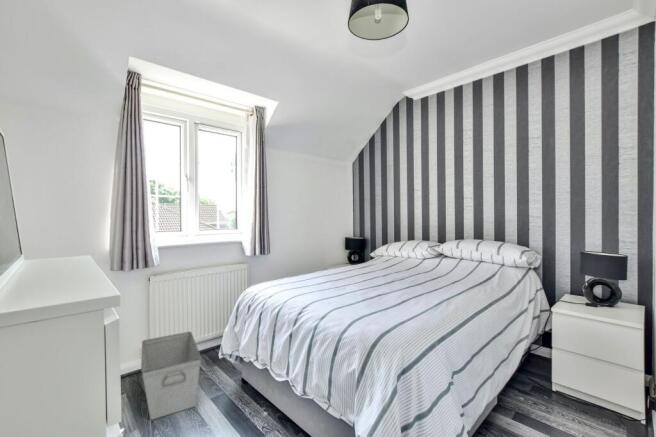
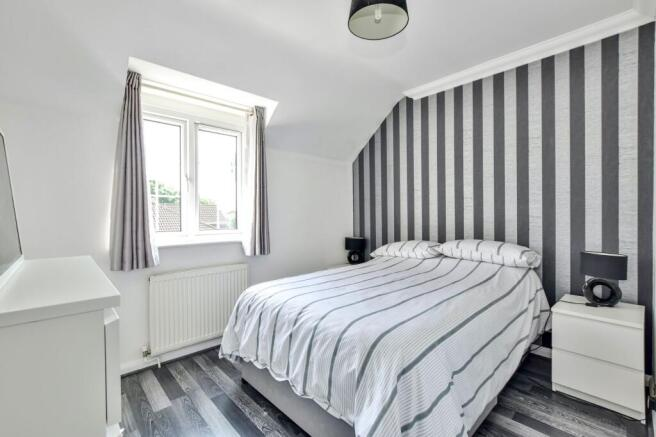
- storage bin (170, 370)
